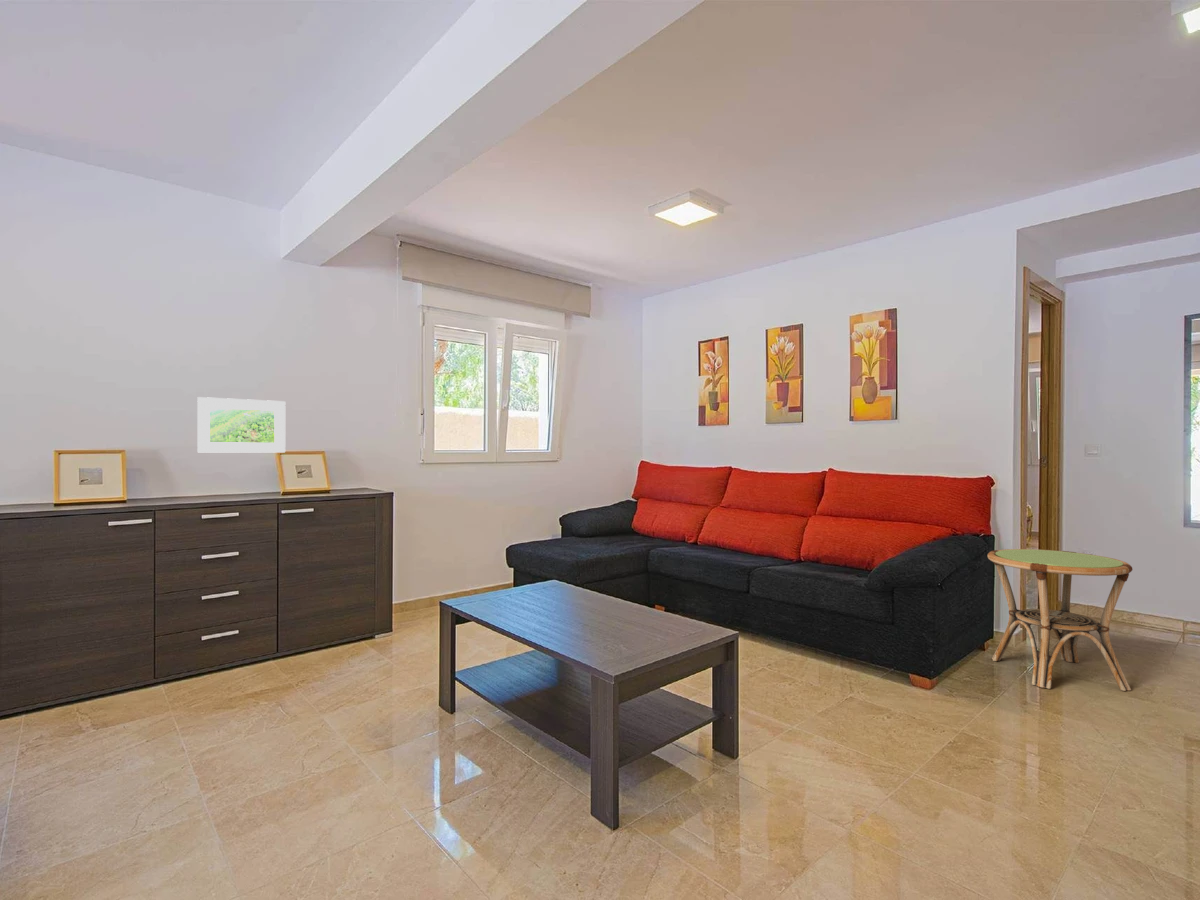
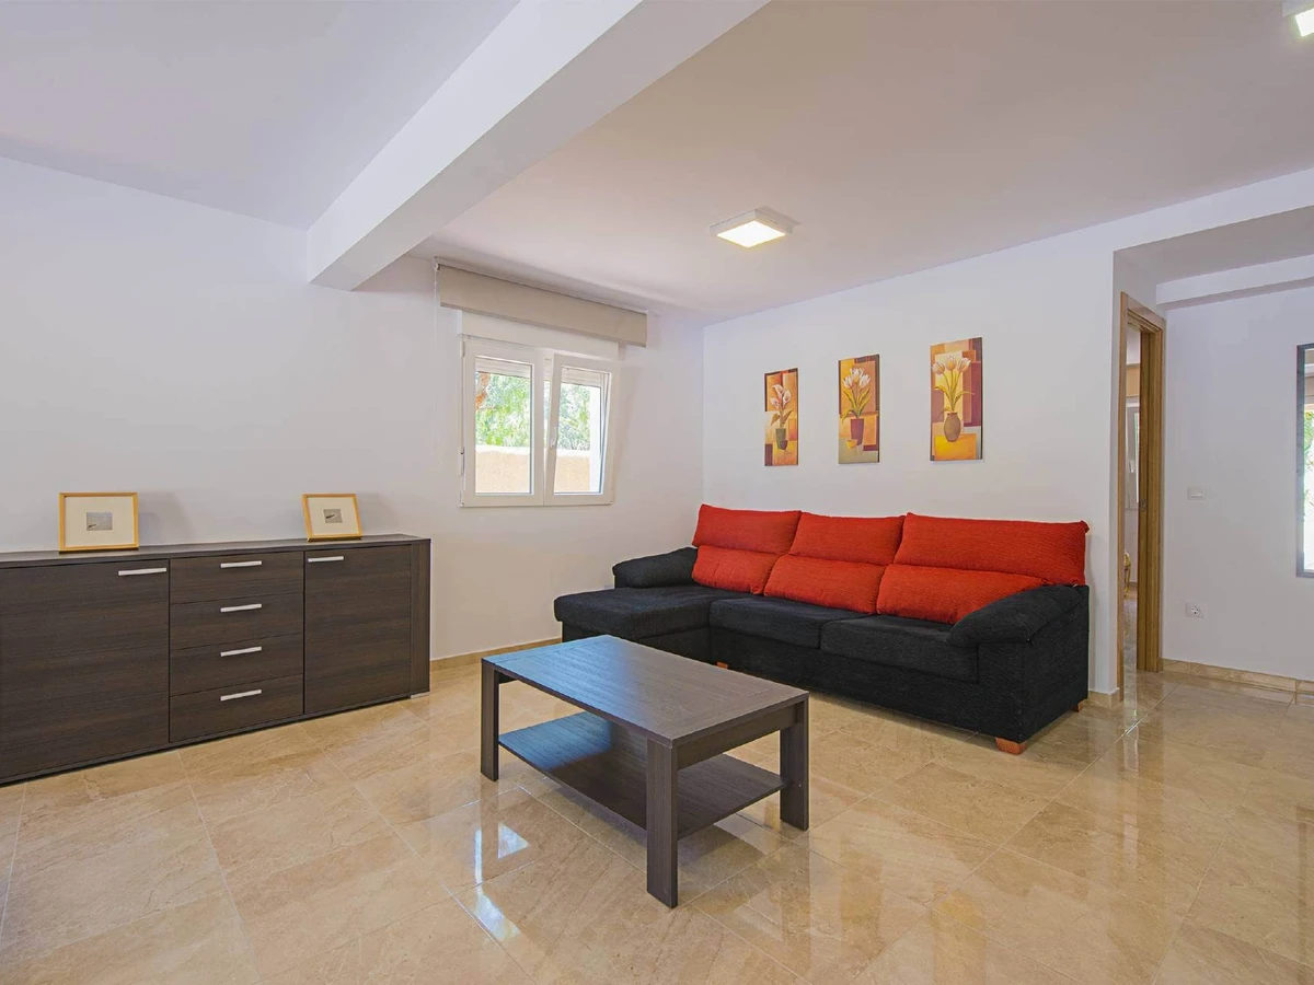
- side table (1055, 615)
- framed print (243, 425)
